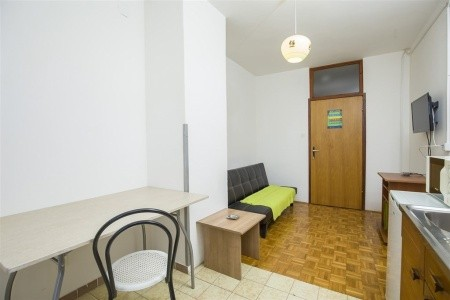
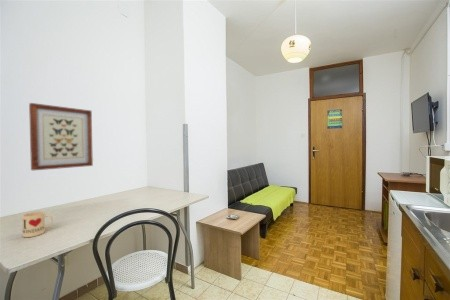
+ mug (38, 223)
+ wall art (64, 137)
